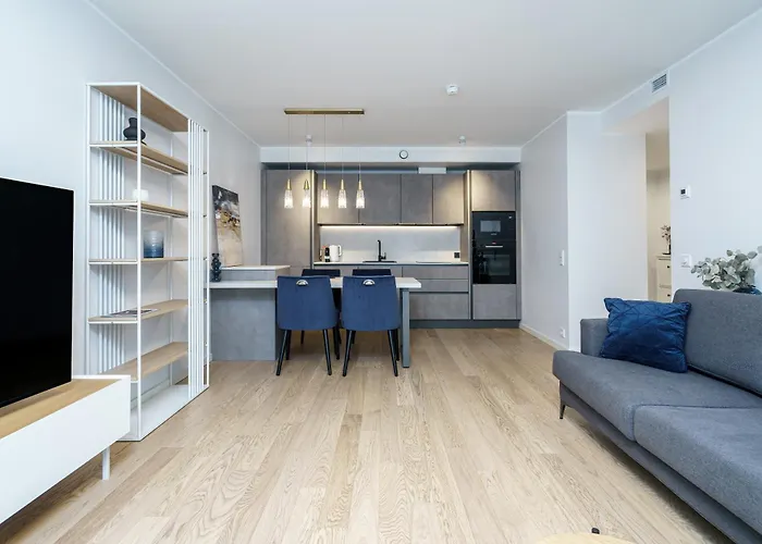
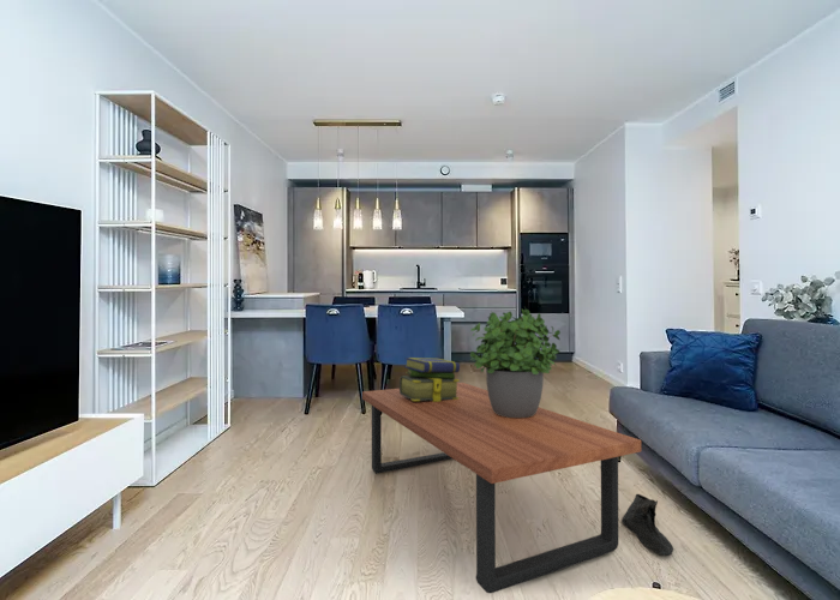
+ potted plant (515, 358)
+ shoe (649, 521)
+ coffee table (472, 457)
+ stack of books (430, 377)
